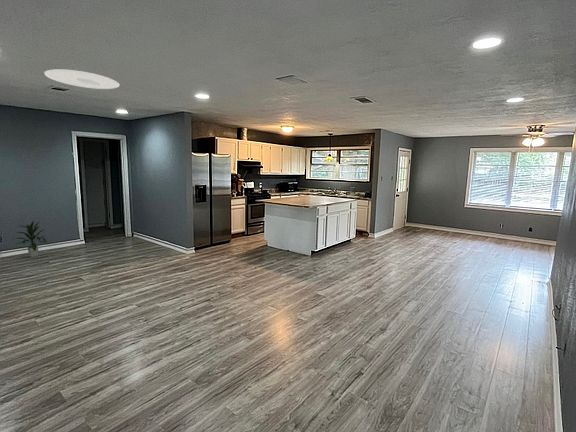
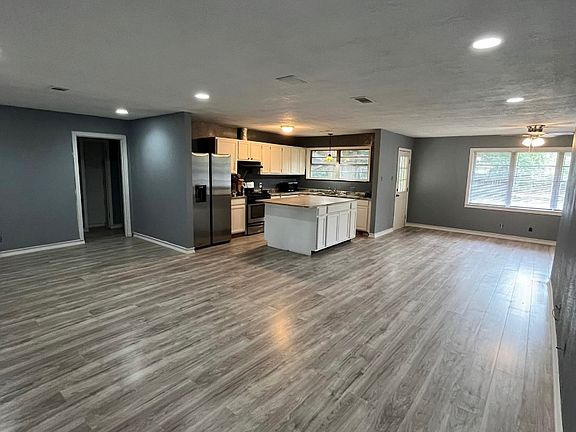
- indoor plant (31, 238)
- ceiling light (83, 76)
